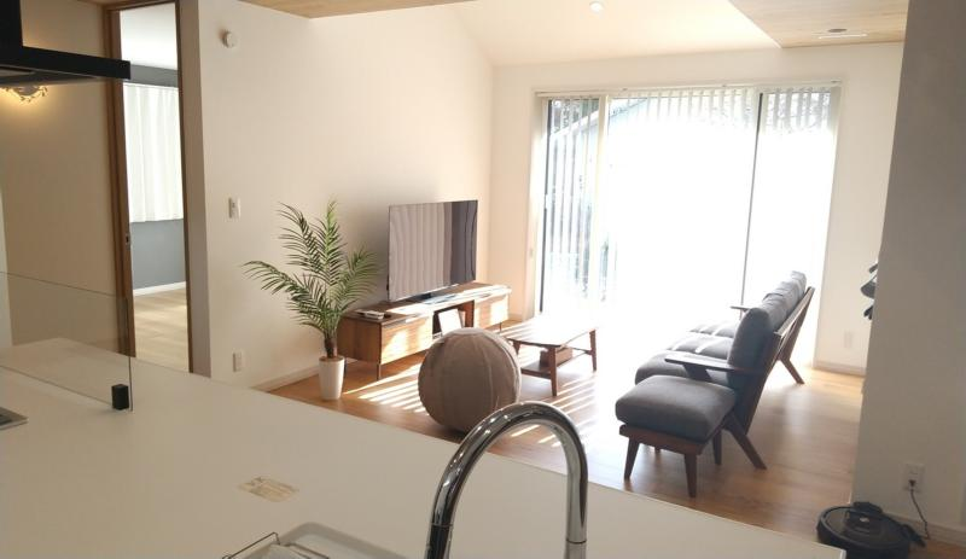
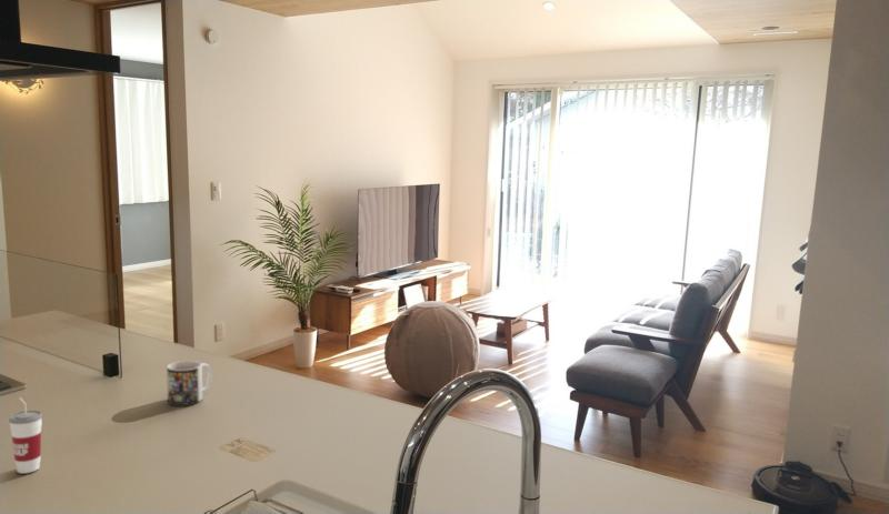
+ mug (191, 380)
+ cup (26, 432)
